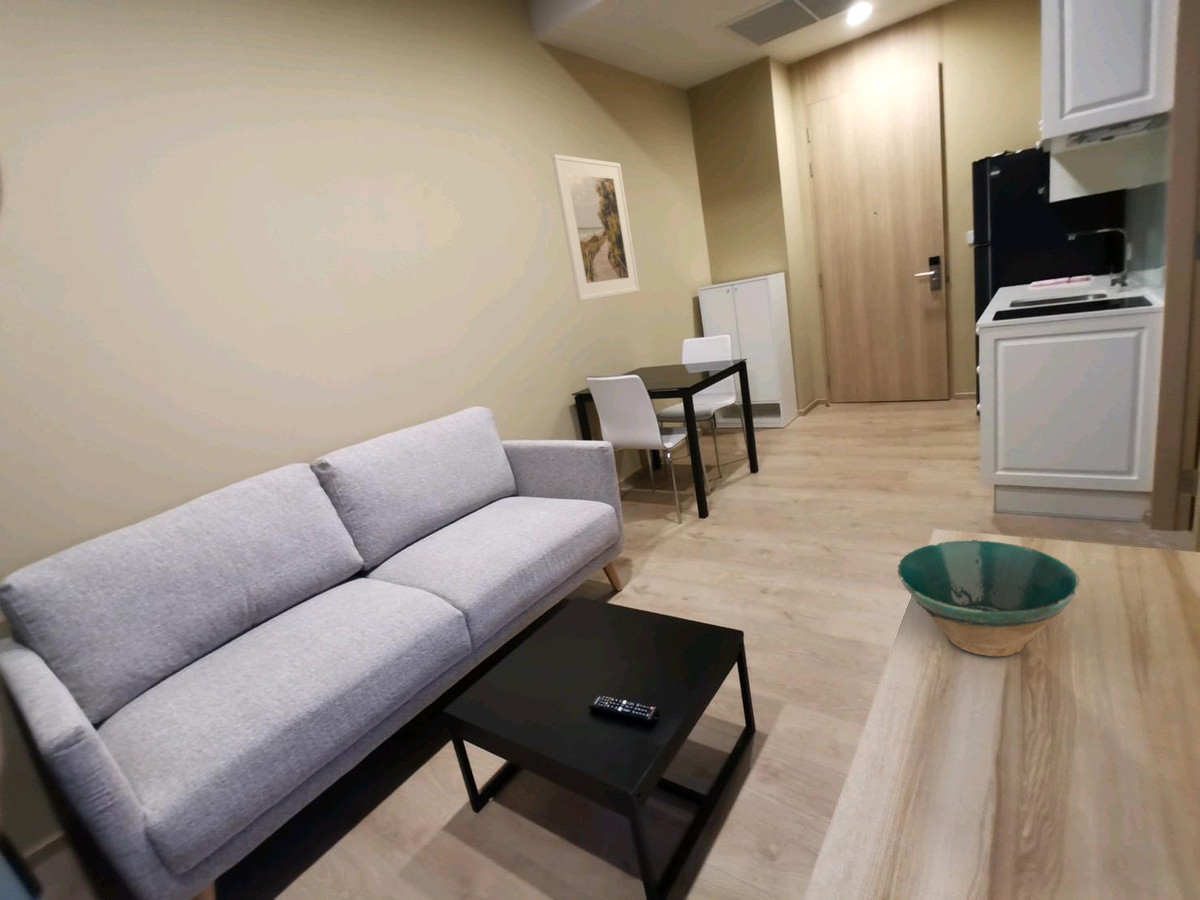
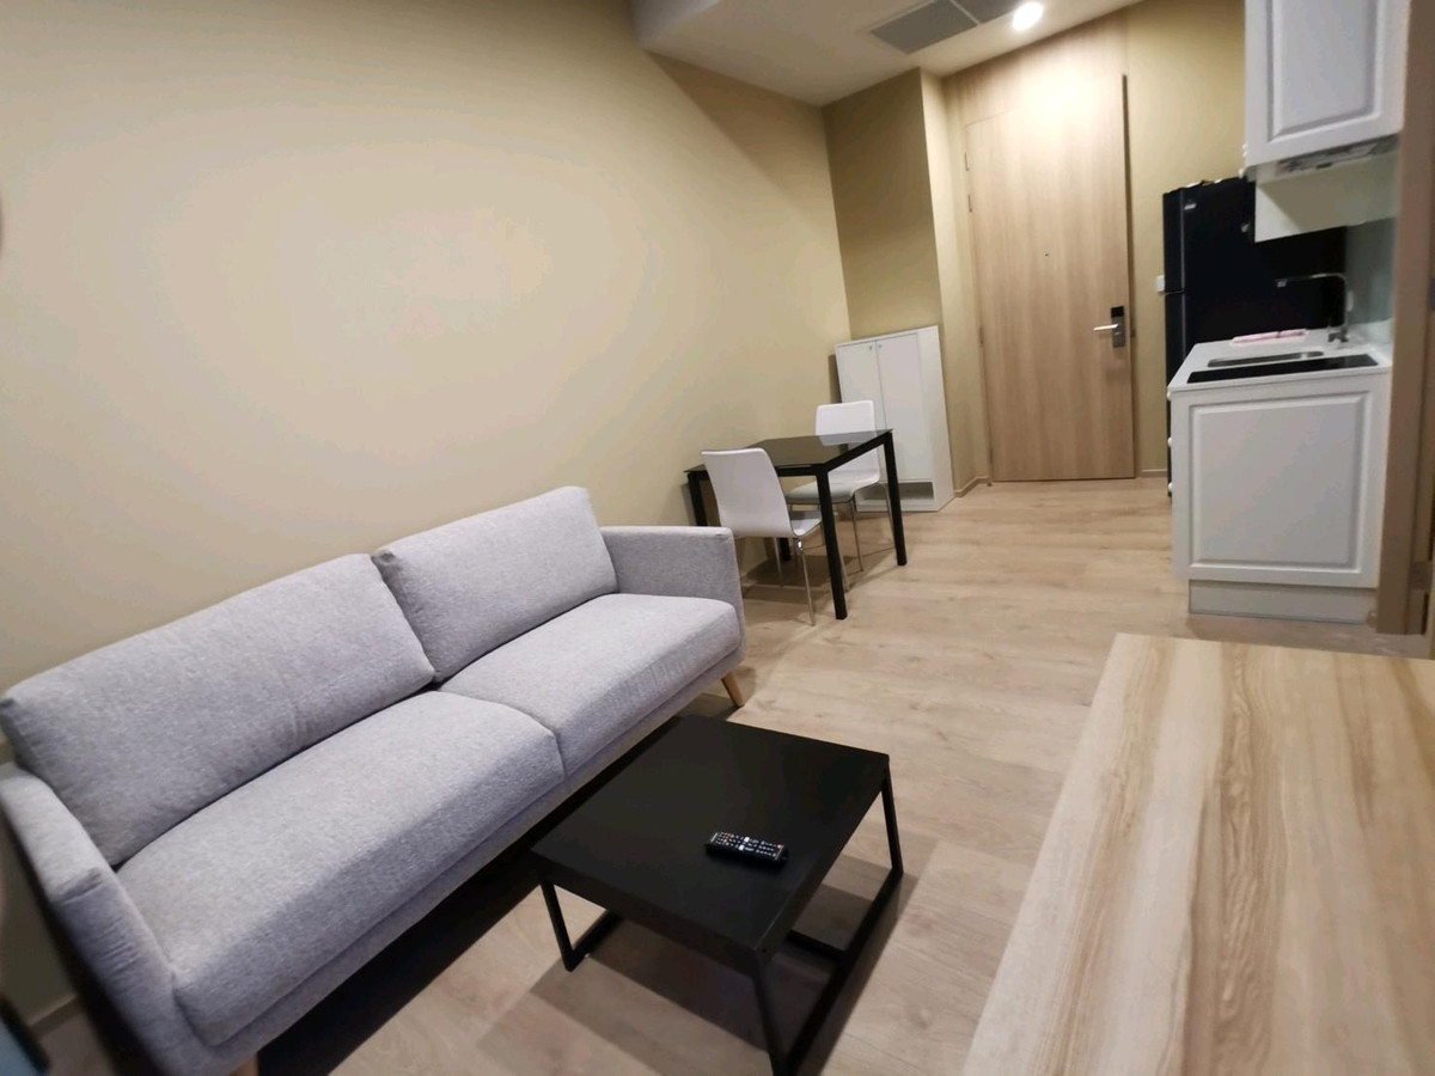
- bowl (982, 603)
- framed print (599, 229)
